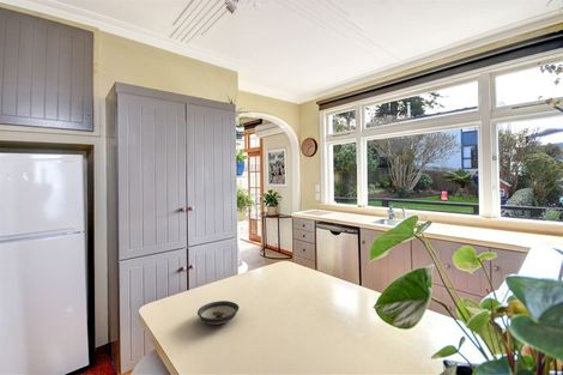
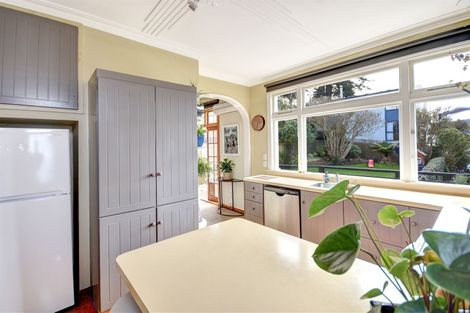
- saucer (218, 314)
